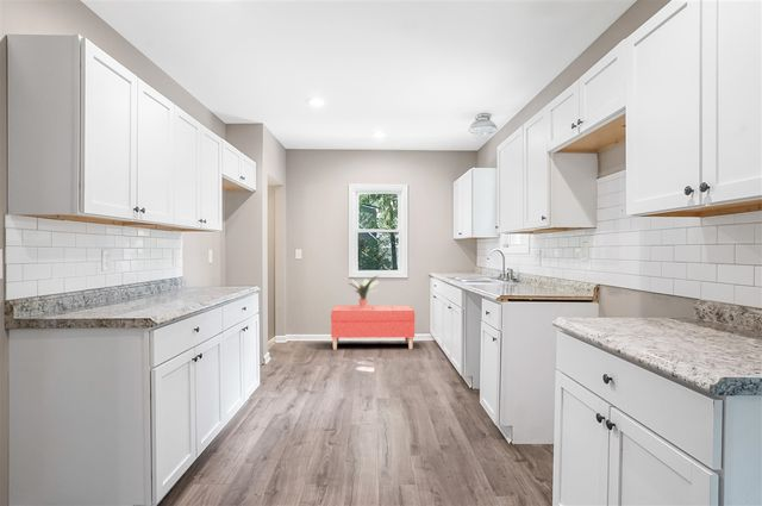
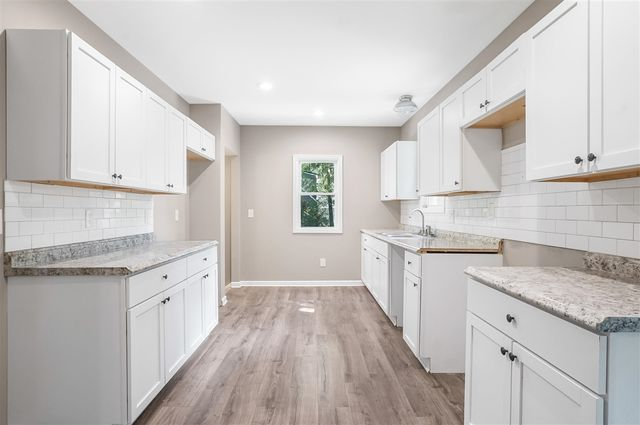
- bench (371, 326)
- potted plant (363, 289)
